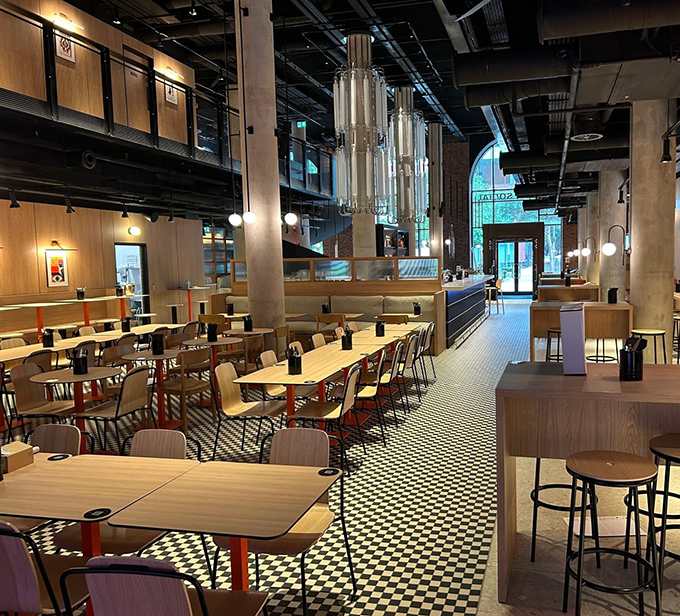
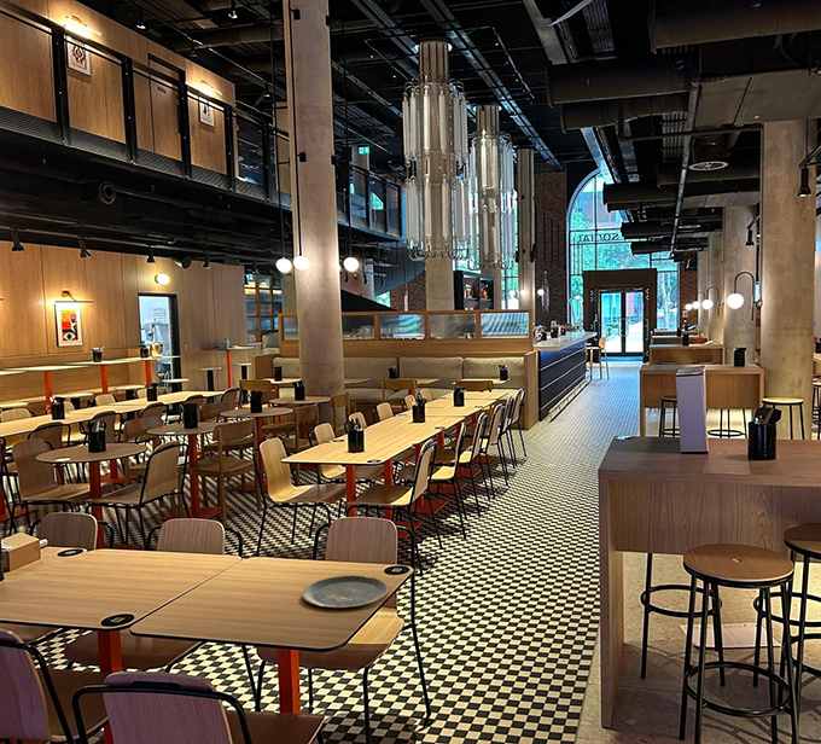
+ plate (345, 592)
